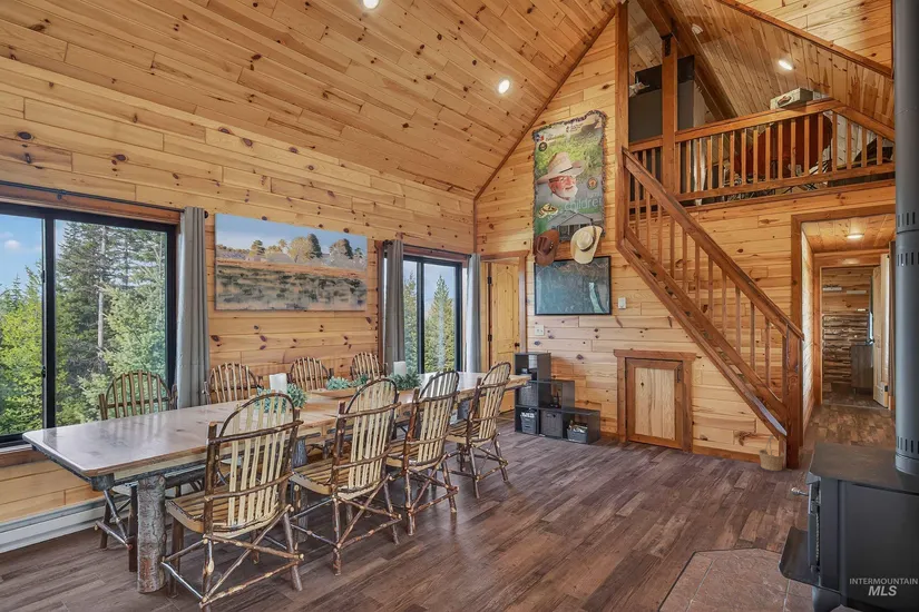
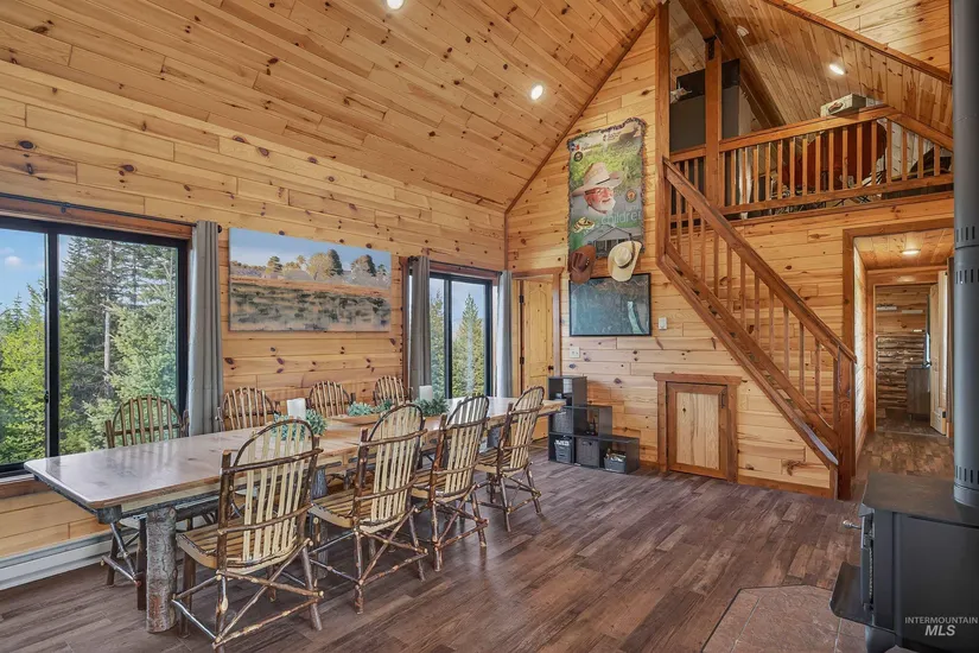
- basket (771, 451)
